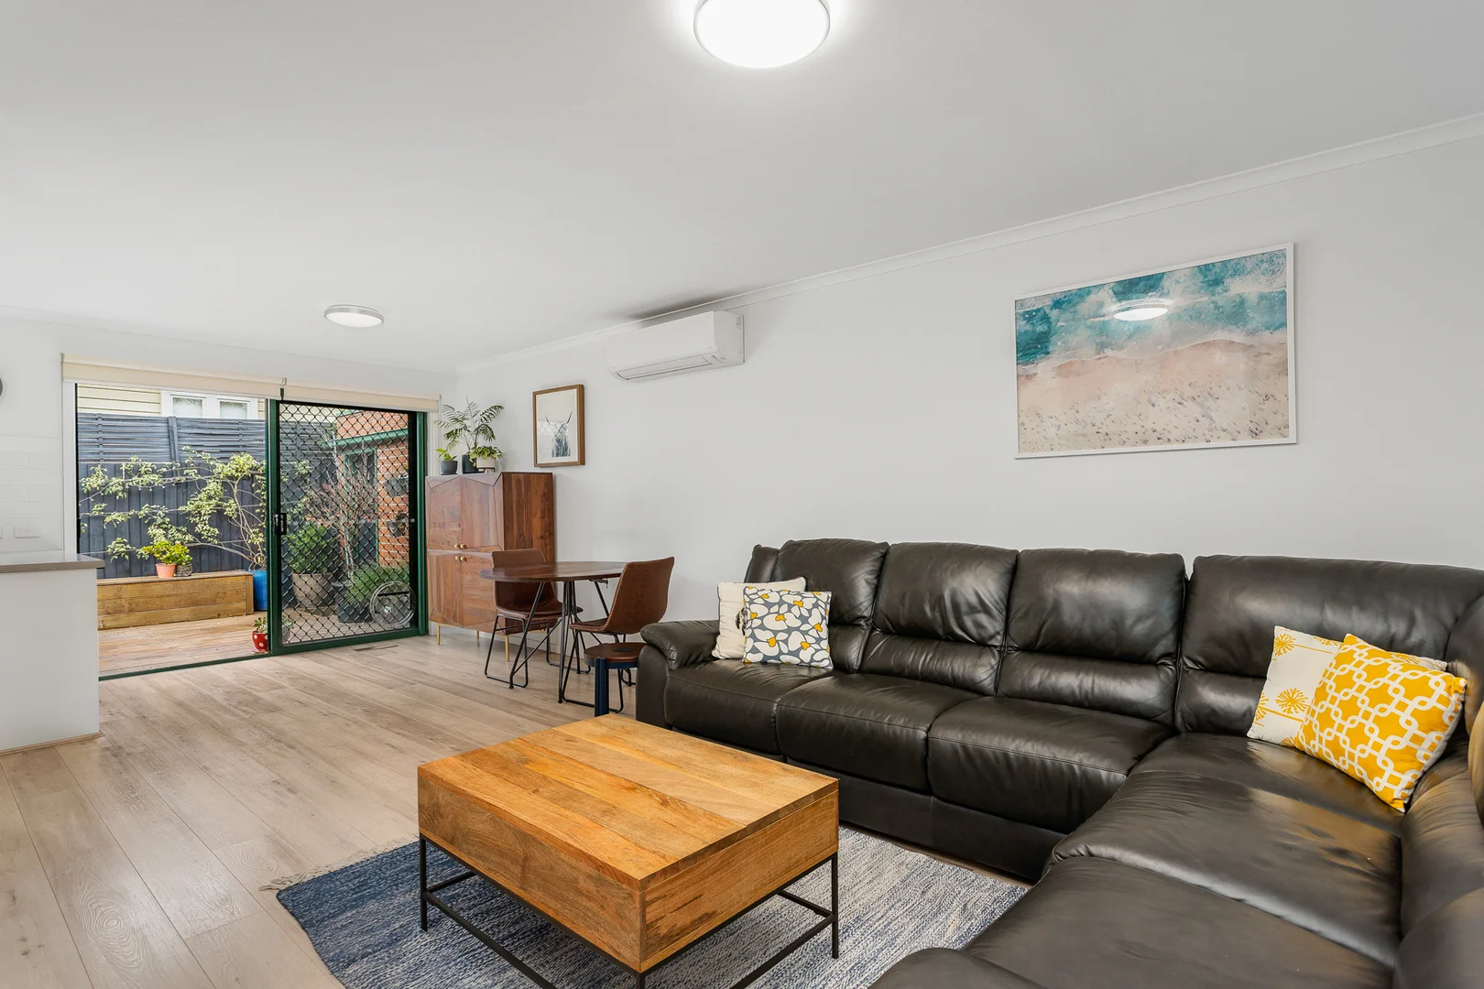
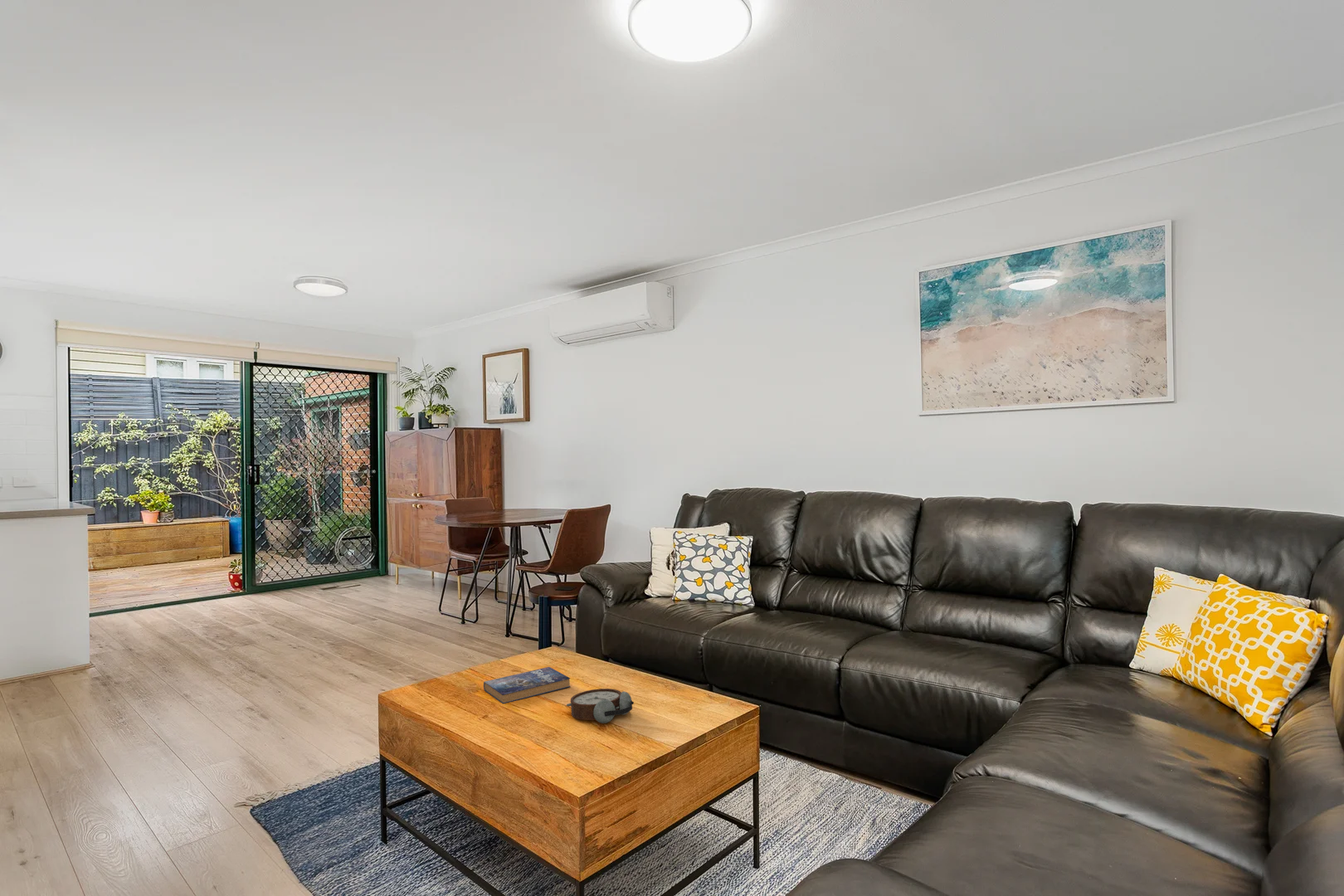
+ alarm clock (602, 704)
+ book (527, 684)
